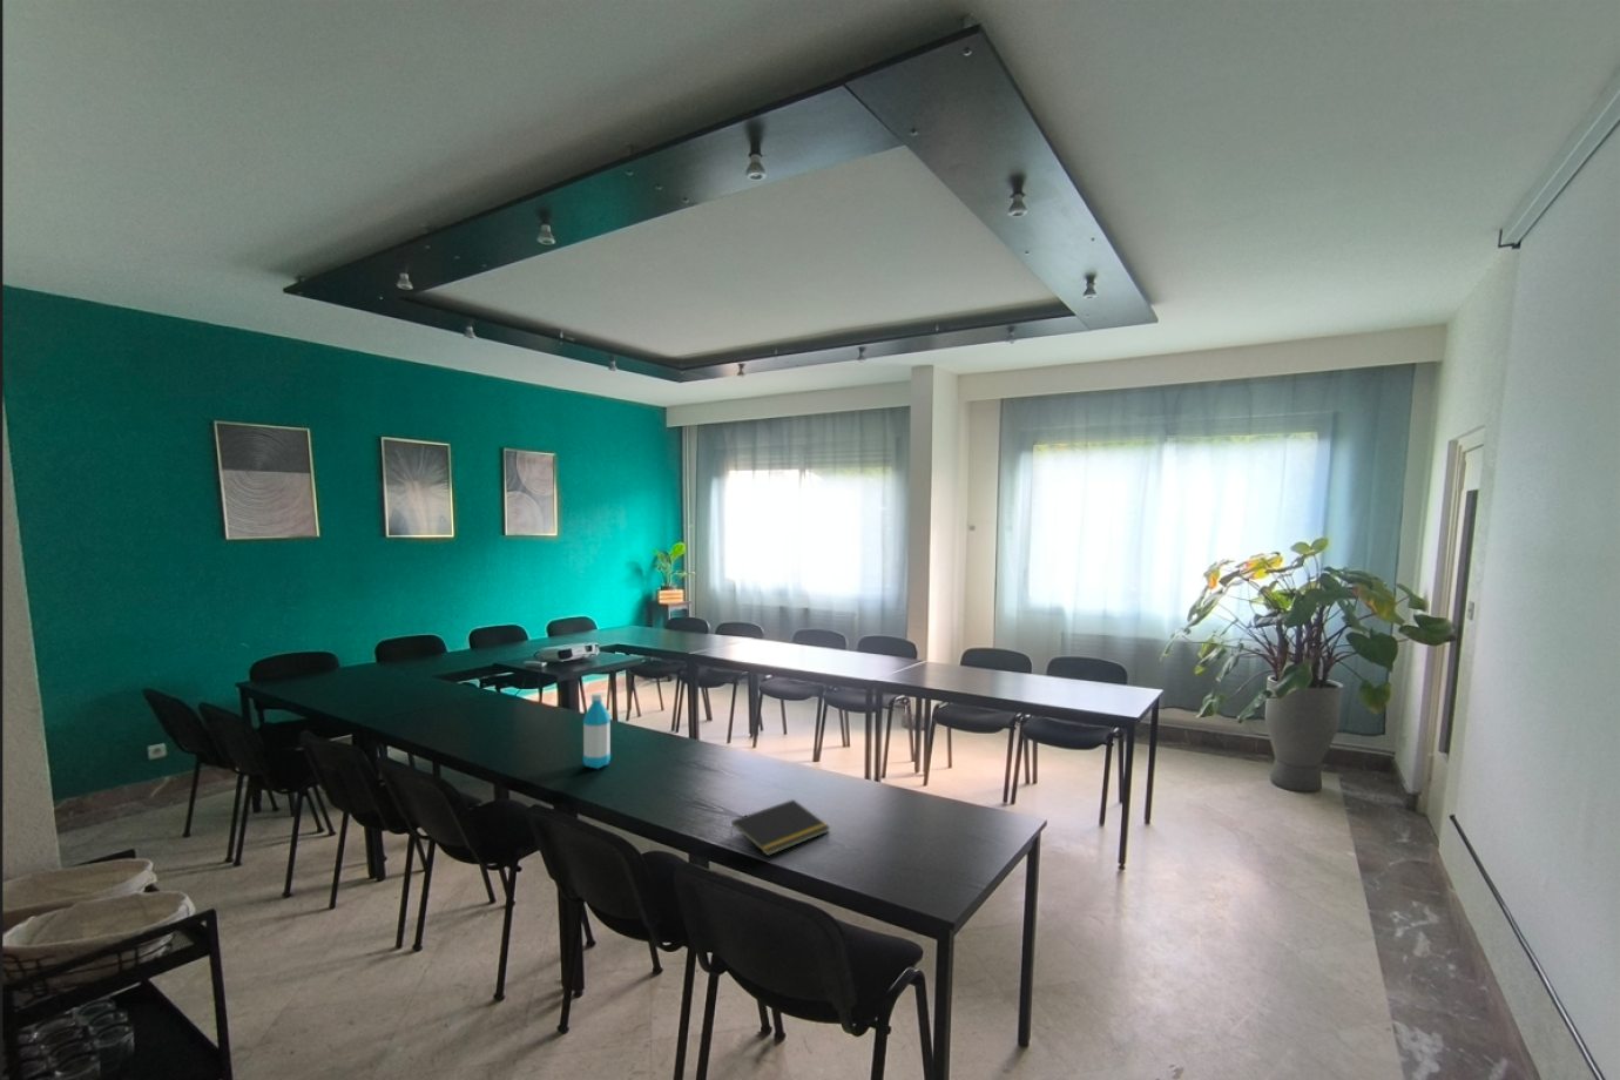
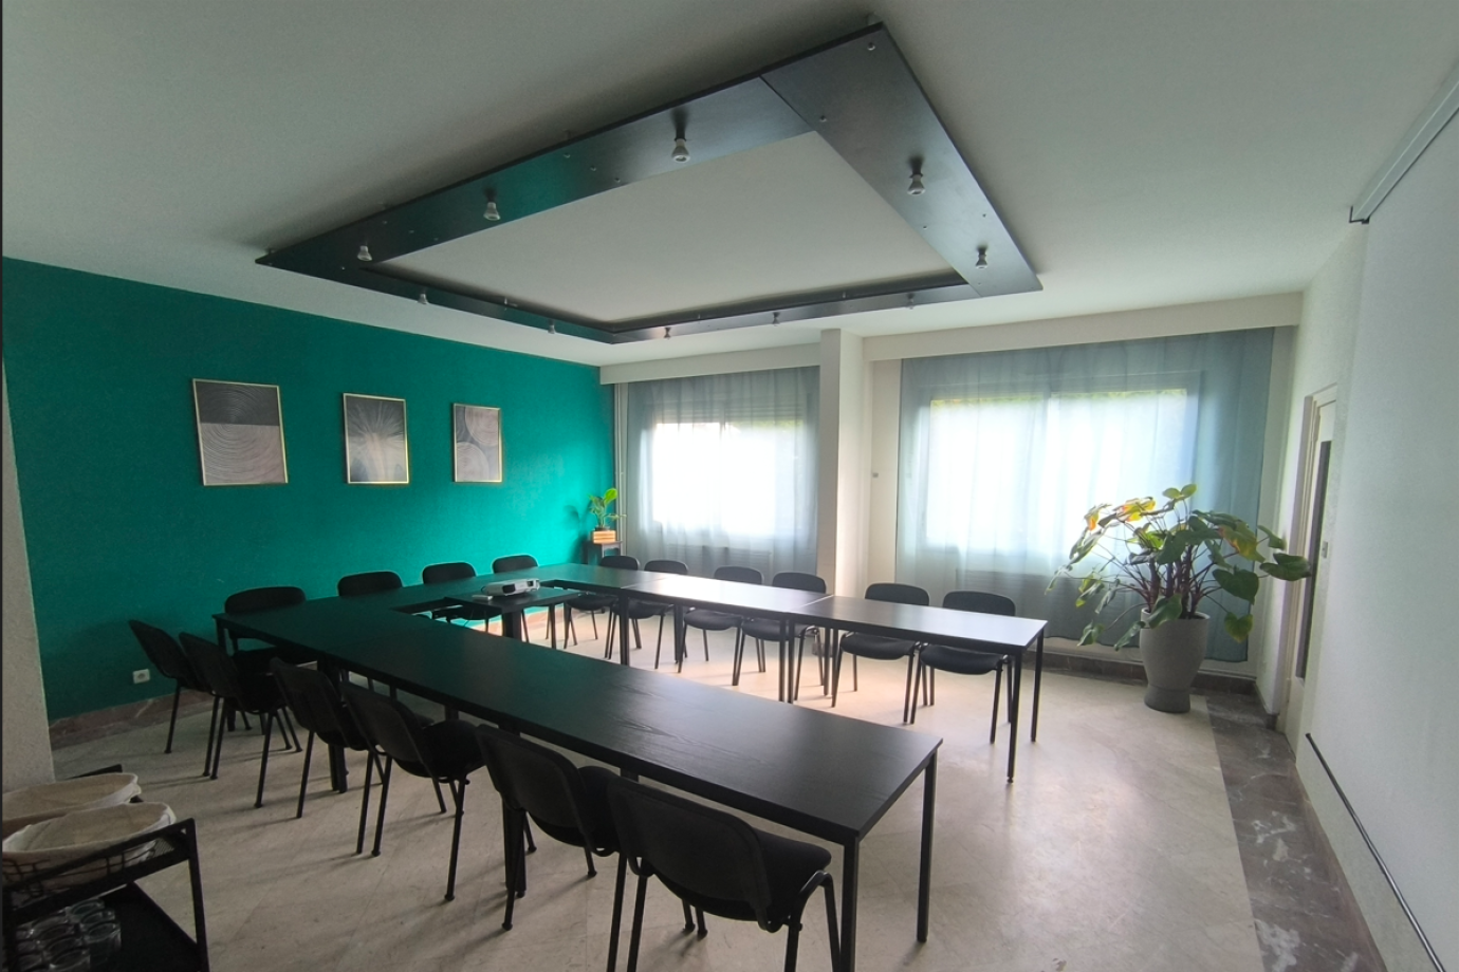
- notepad (781, 826)
- water bottle (597, 729)
